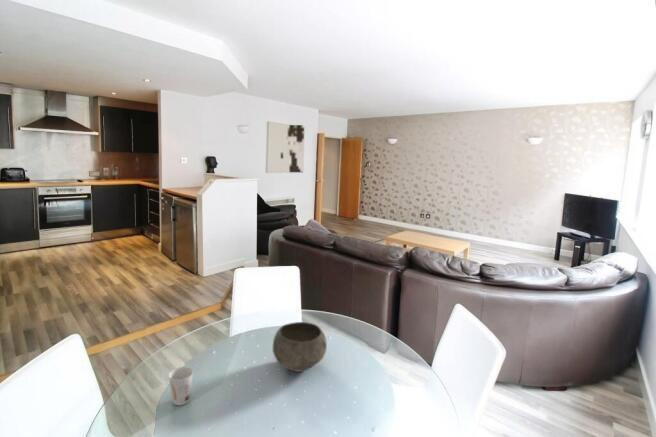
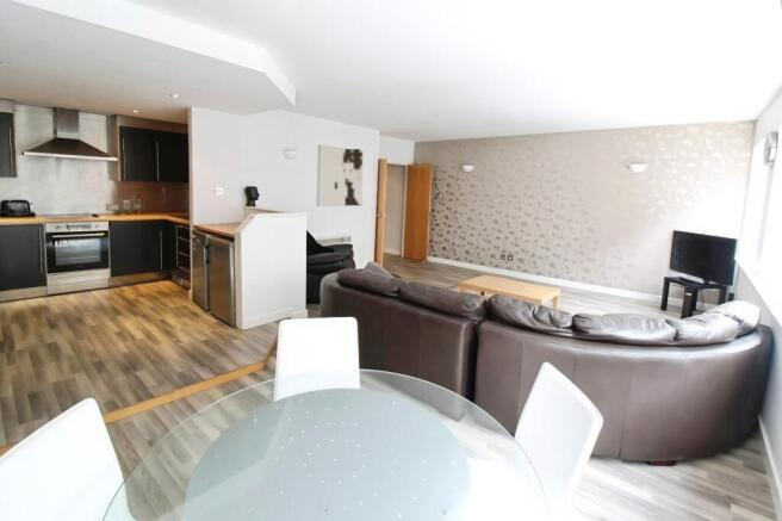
- cup (181, 386)
- bowl (300, 347)
